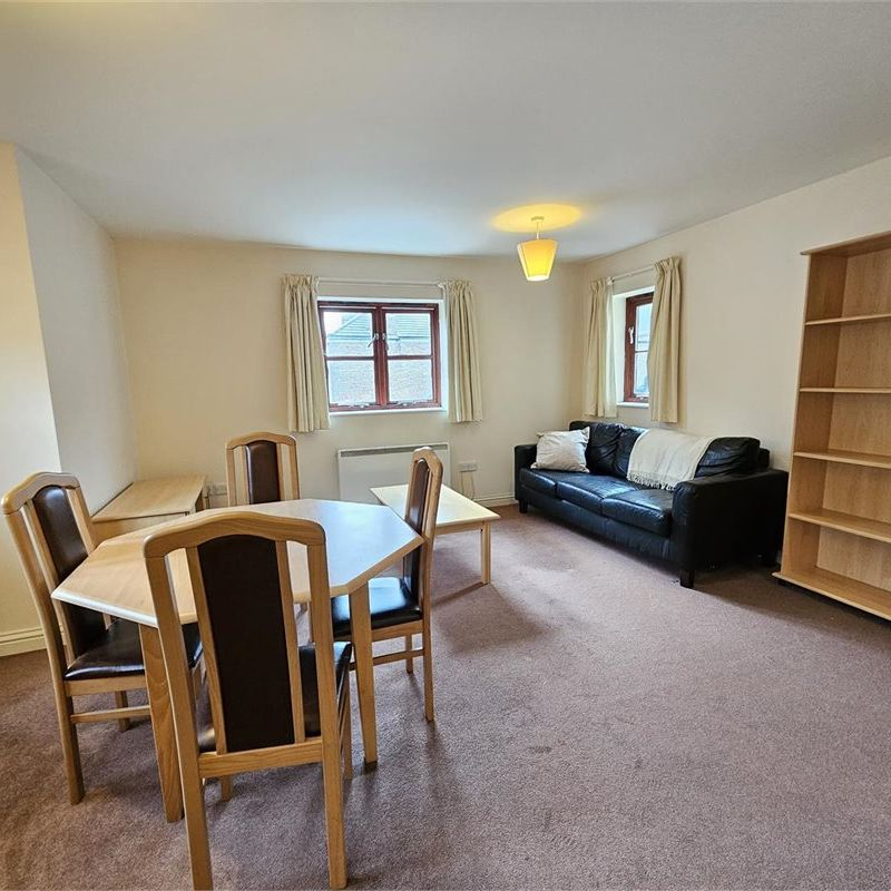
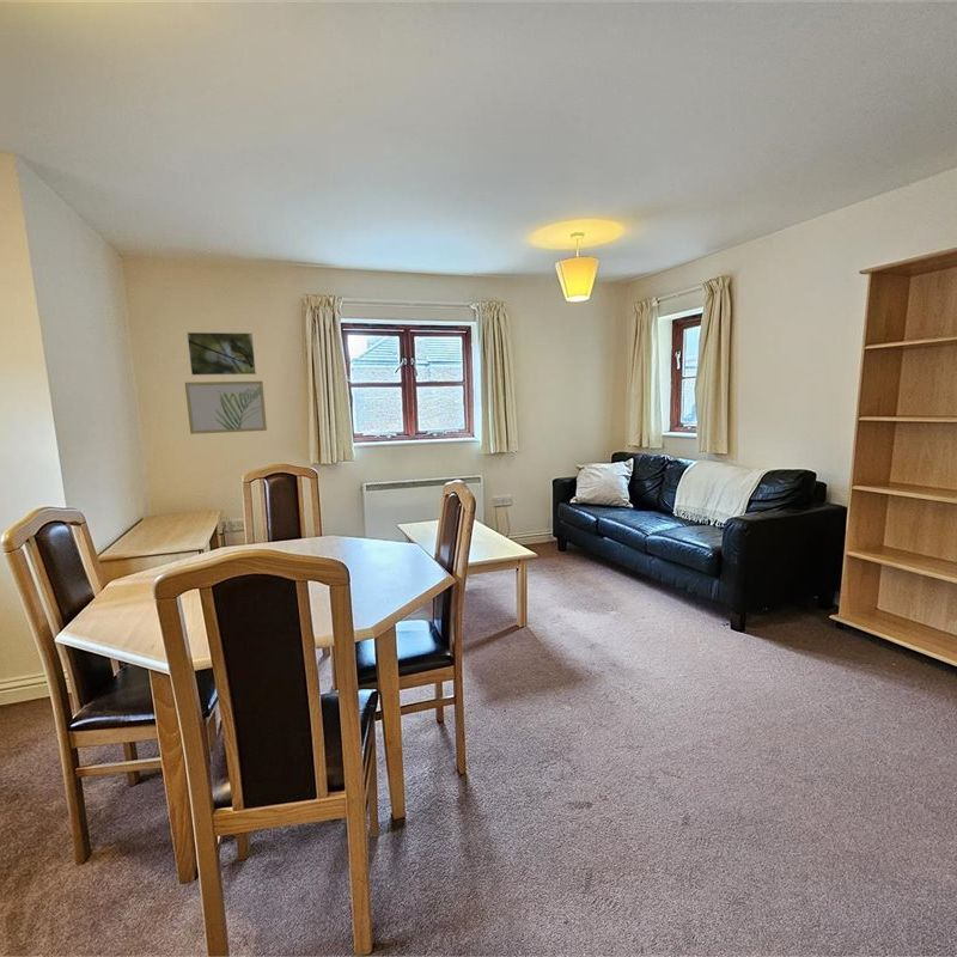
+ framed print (221, 353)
+ wall art (226, 407)
